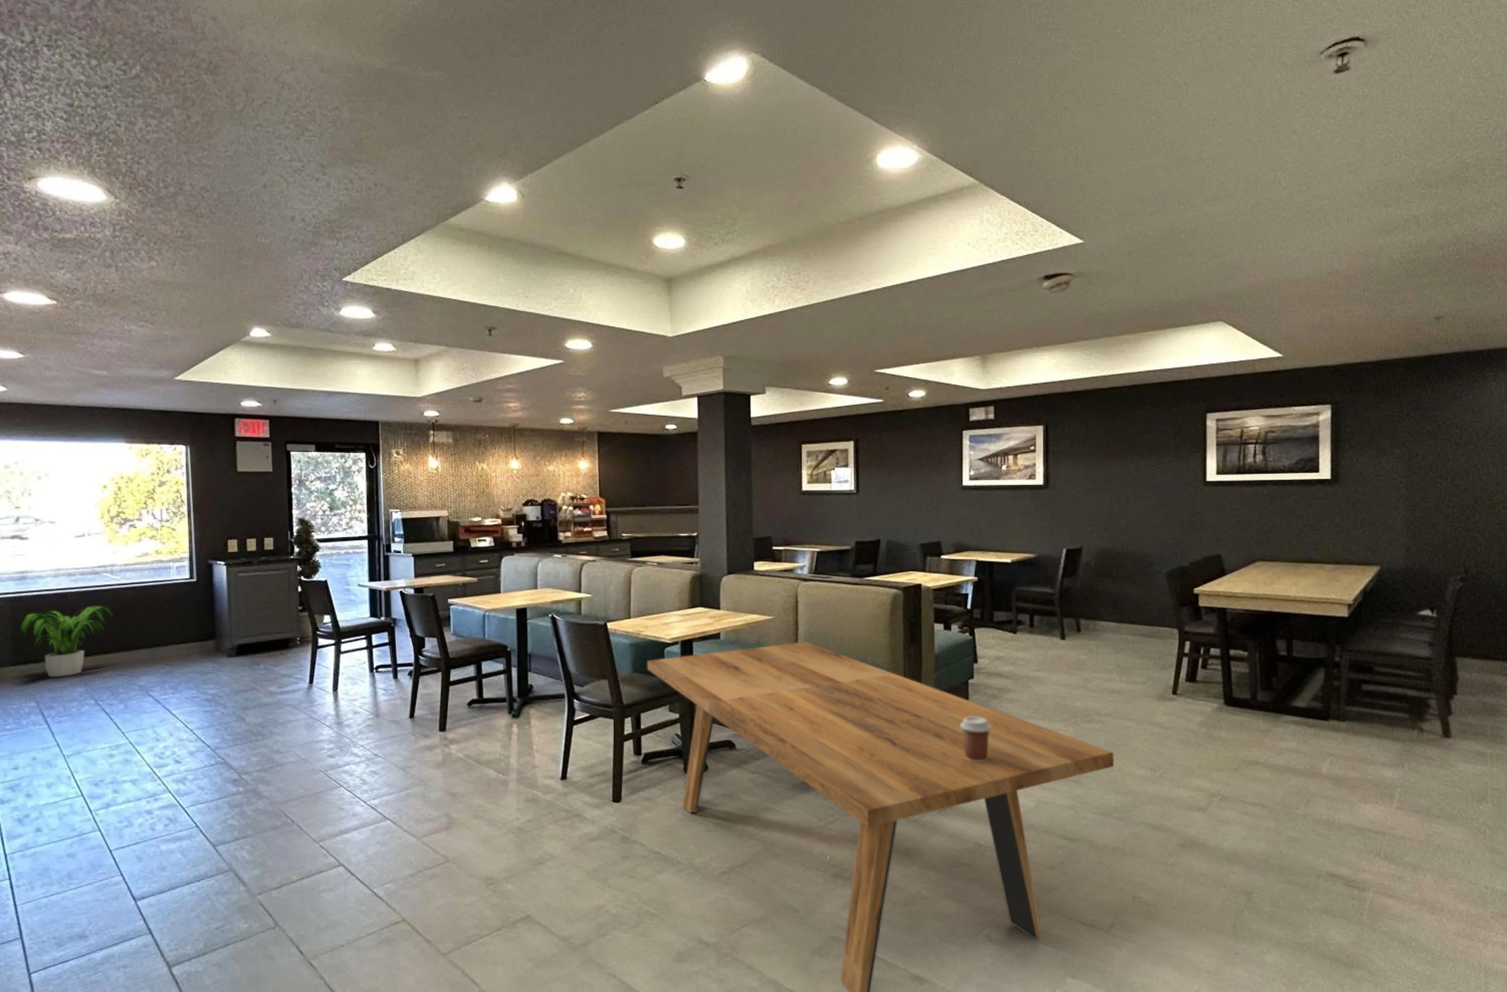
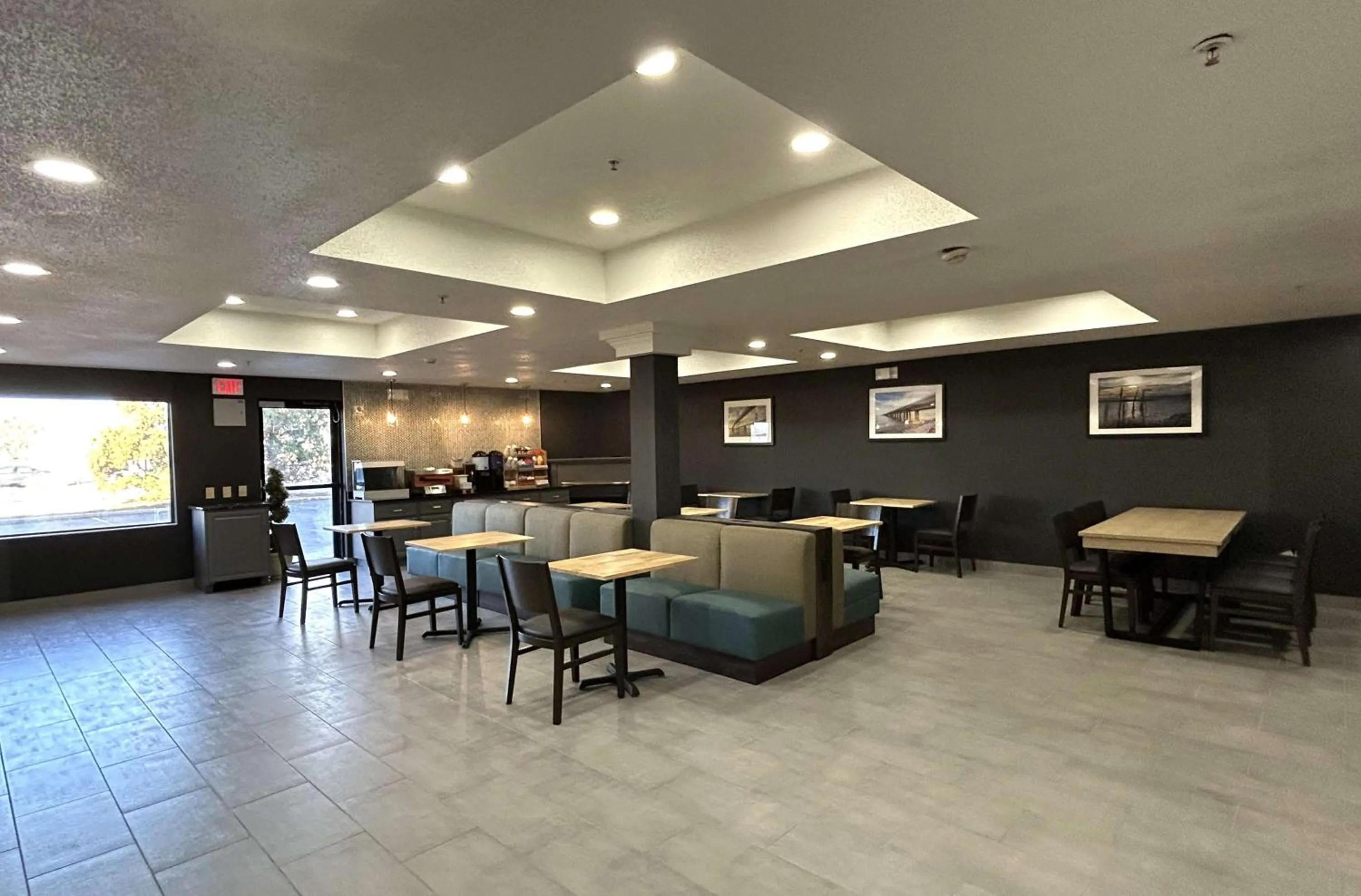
- coffee cup (976, 738)
- dining table (827, 777)
- potted plant (69, 641)
